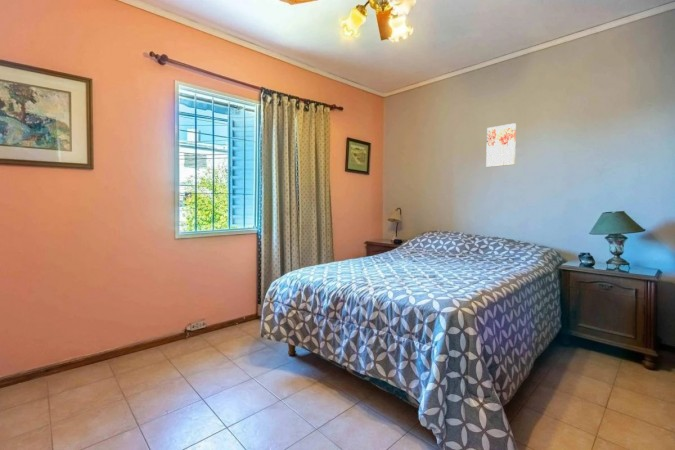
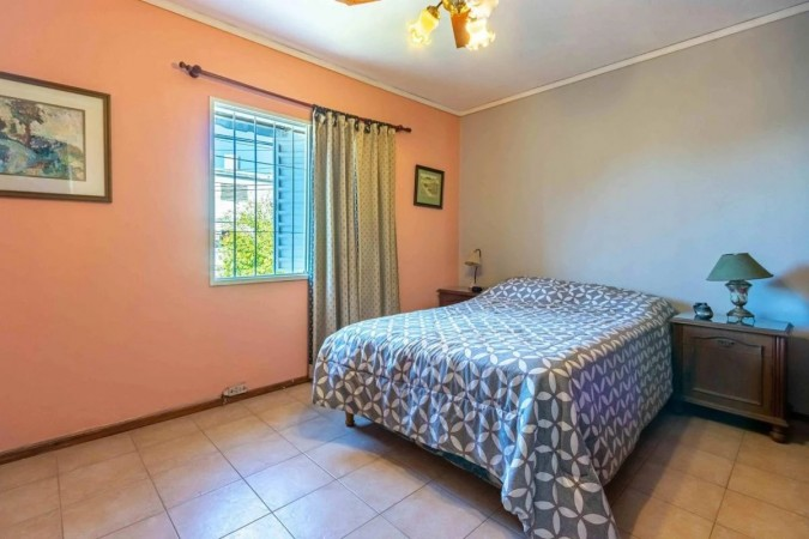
- wall art (500, 145)
